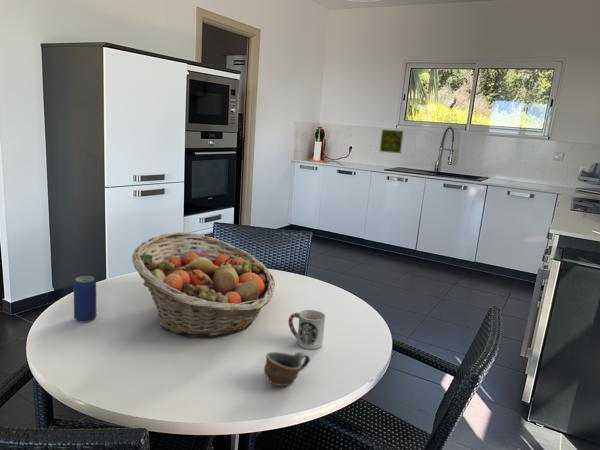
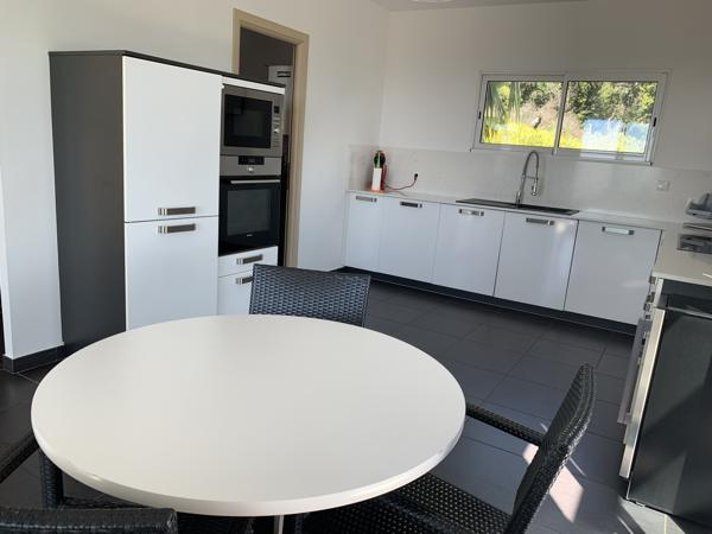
- fruit basket (207, 279)
- cup (286, 369)
- beverage can (85, 298)
- cup (305, 327)
- decorative tile (391, 141)
